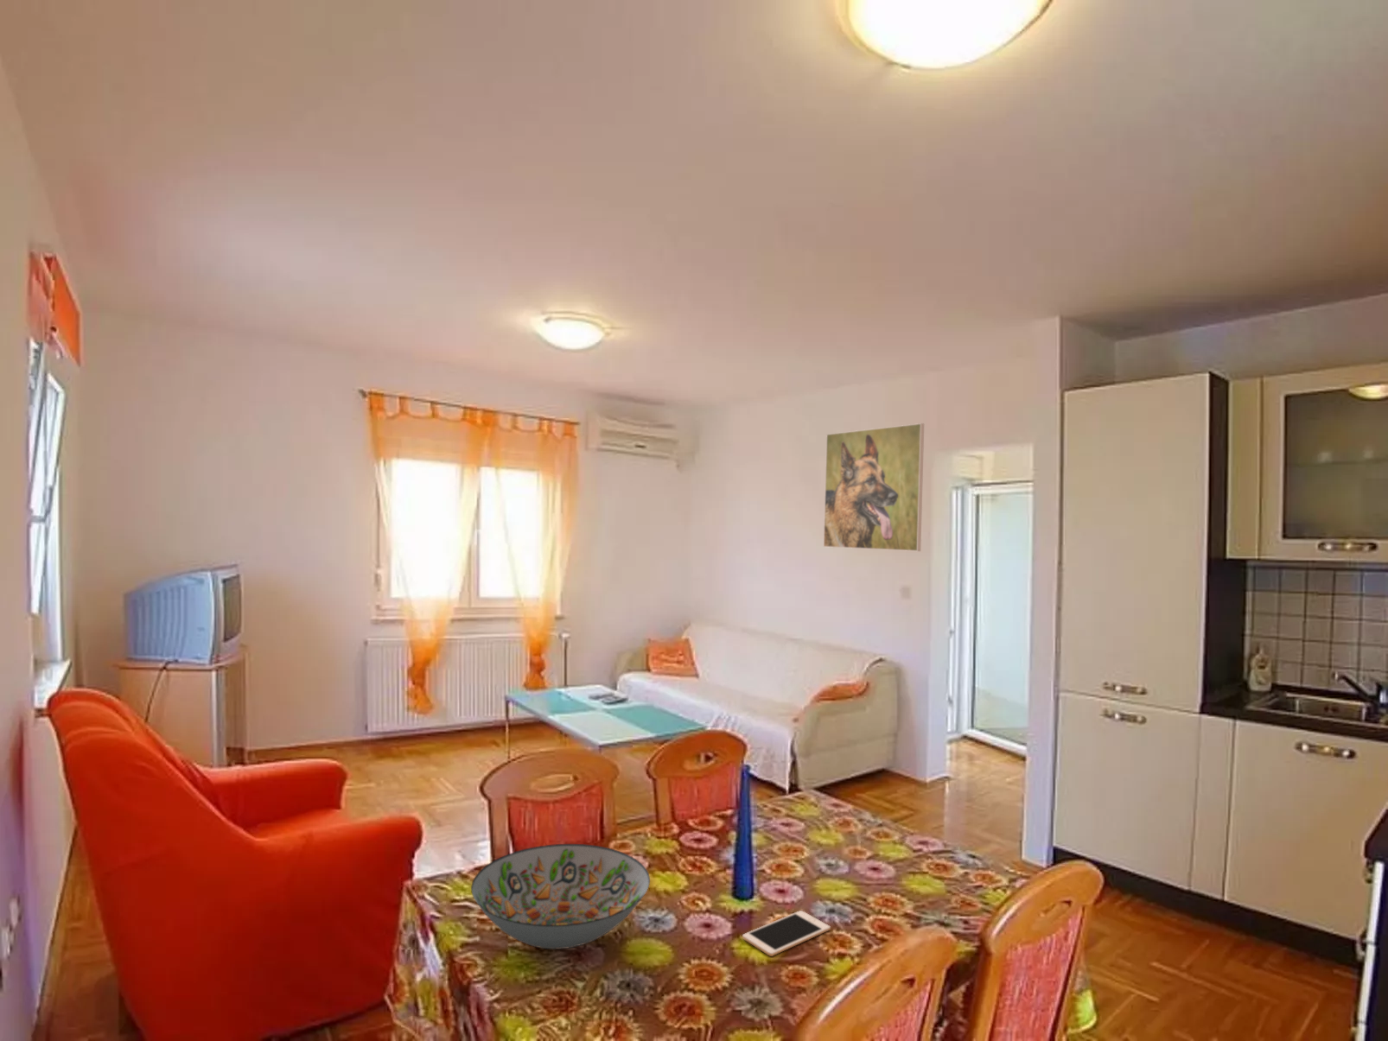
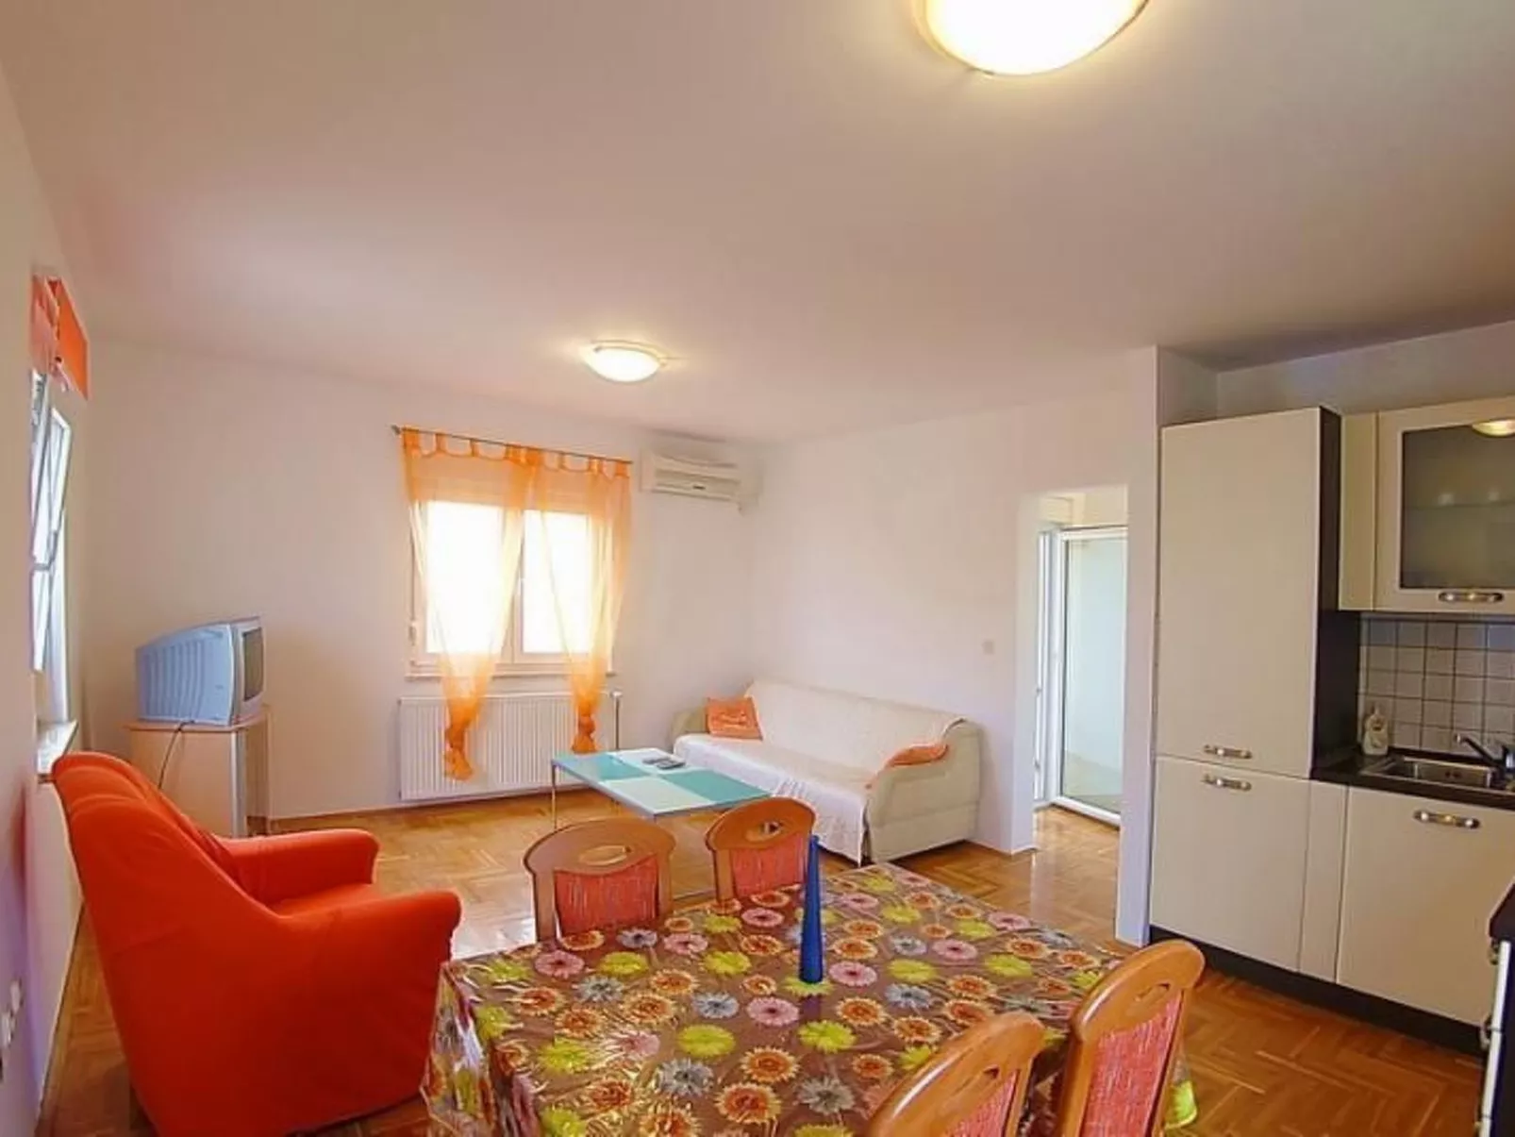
- decorative bowl (561, 907)
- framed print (871, 489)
- cell phone (786, 932)
